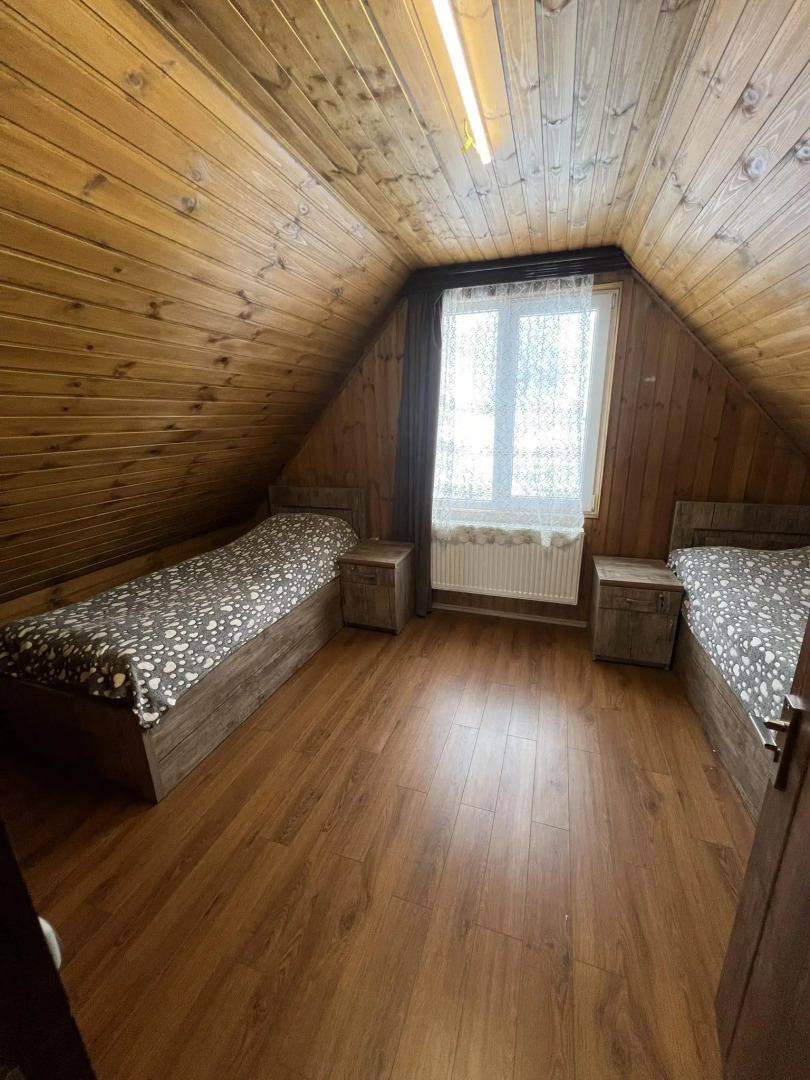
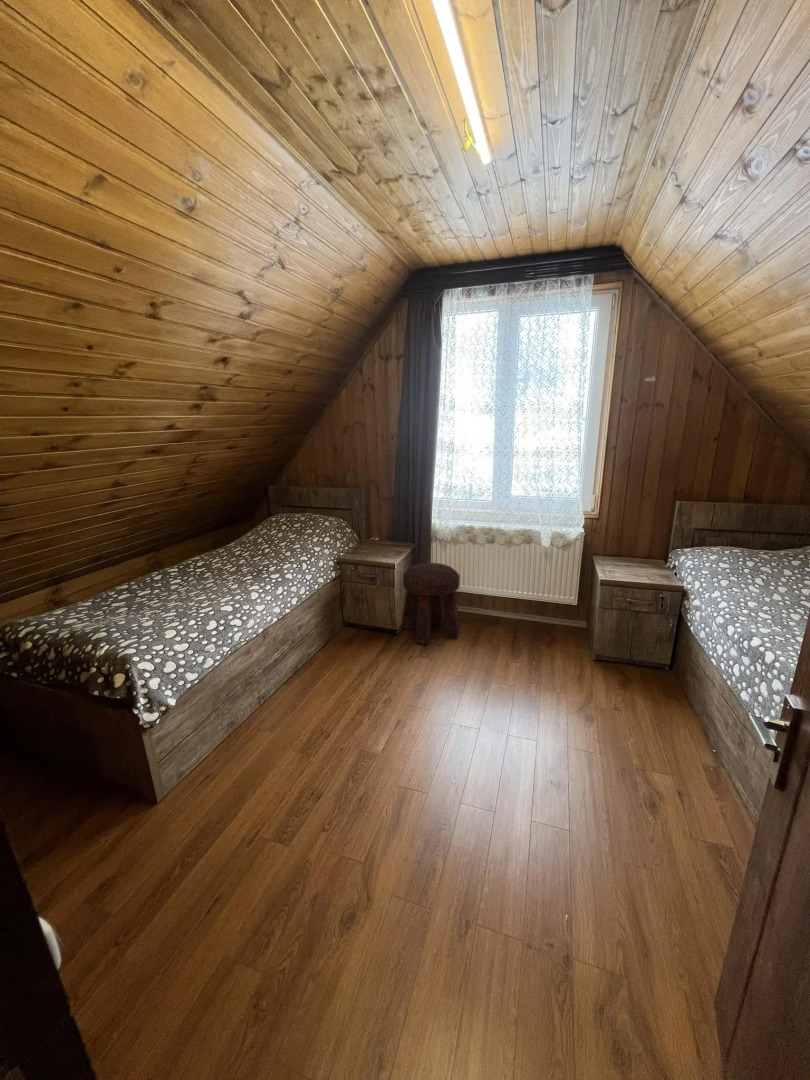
+ stool (430, 600)
